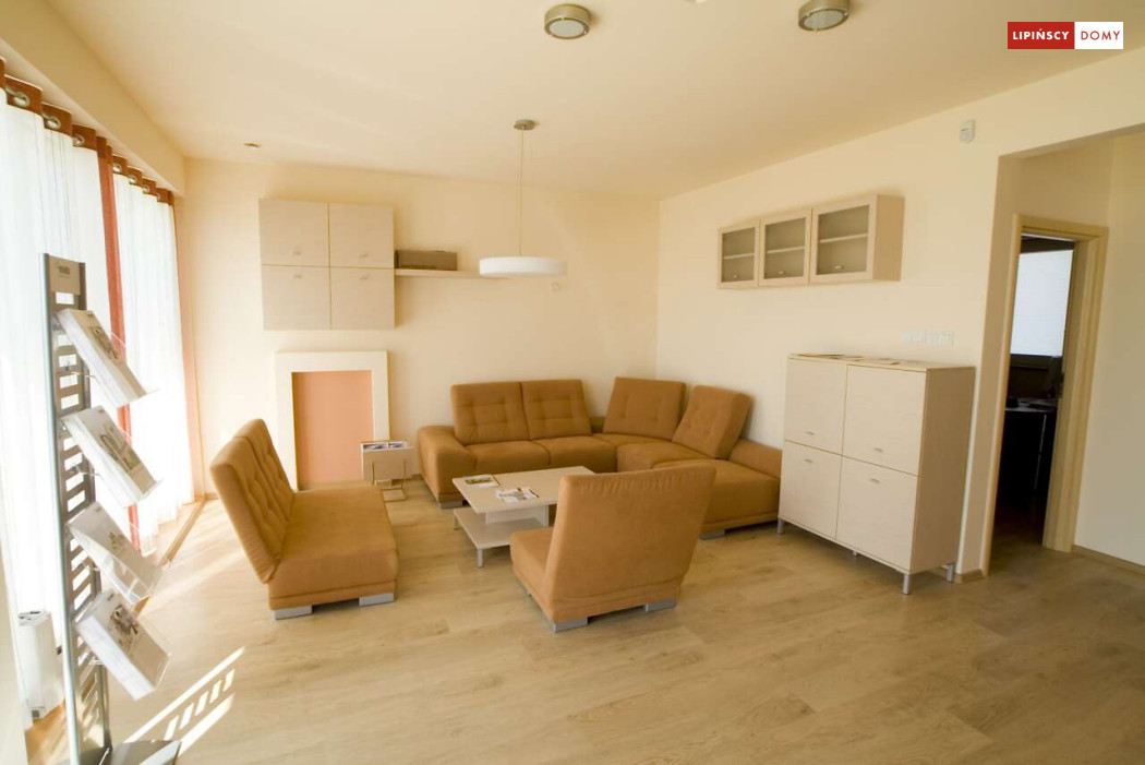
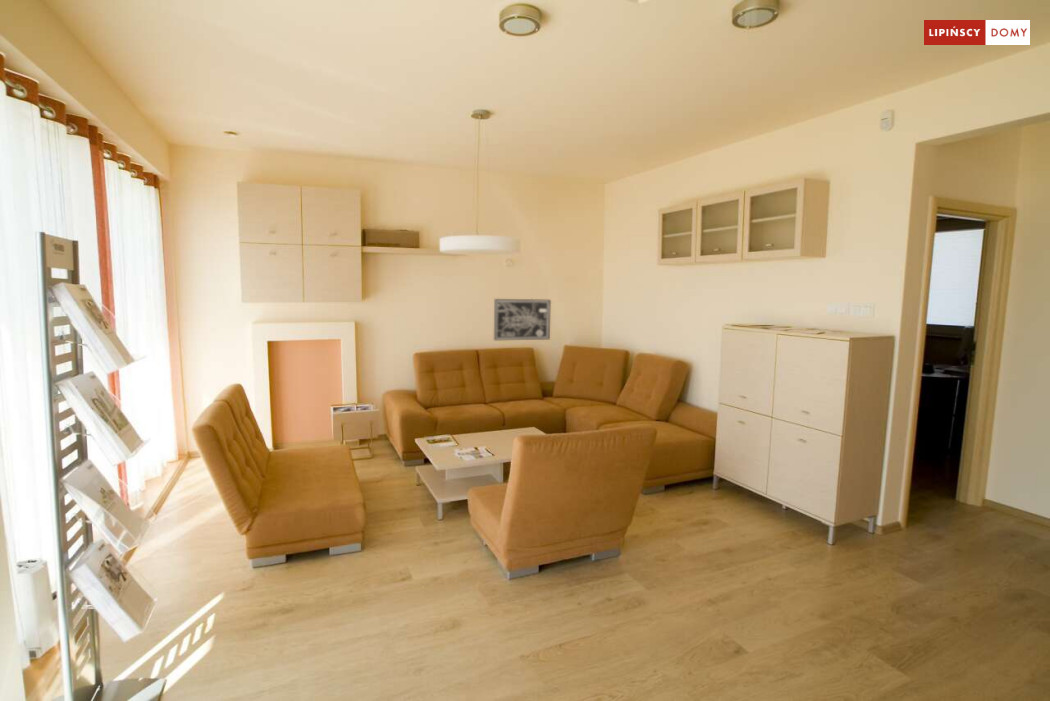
+ wall art (522, 319)
